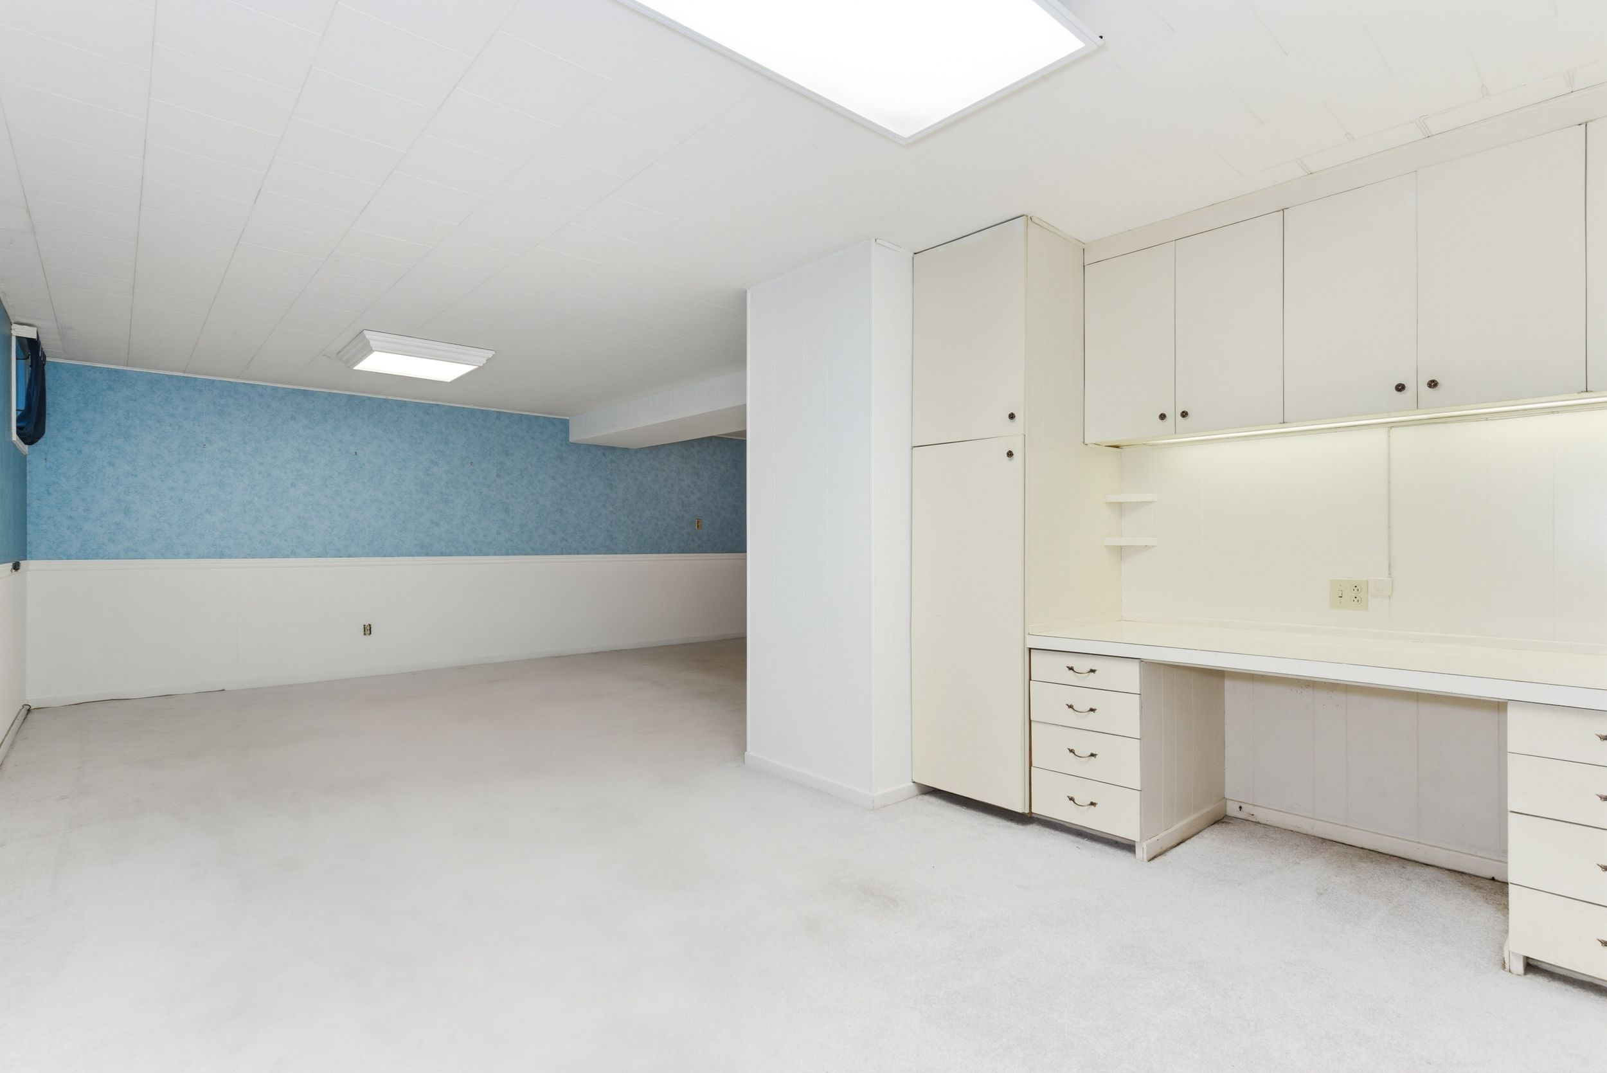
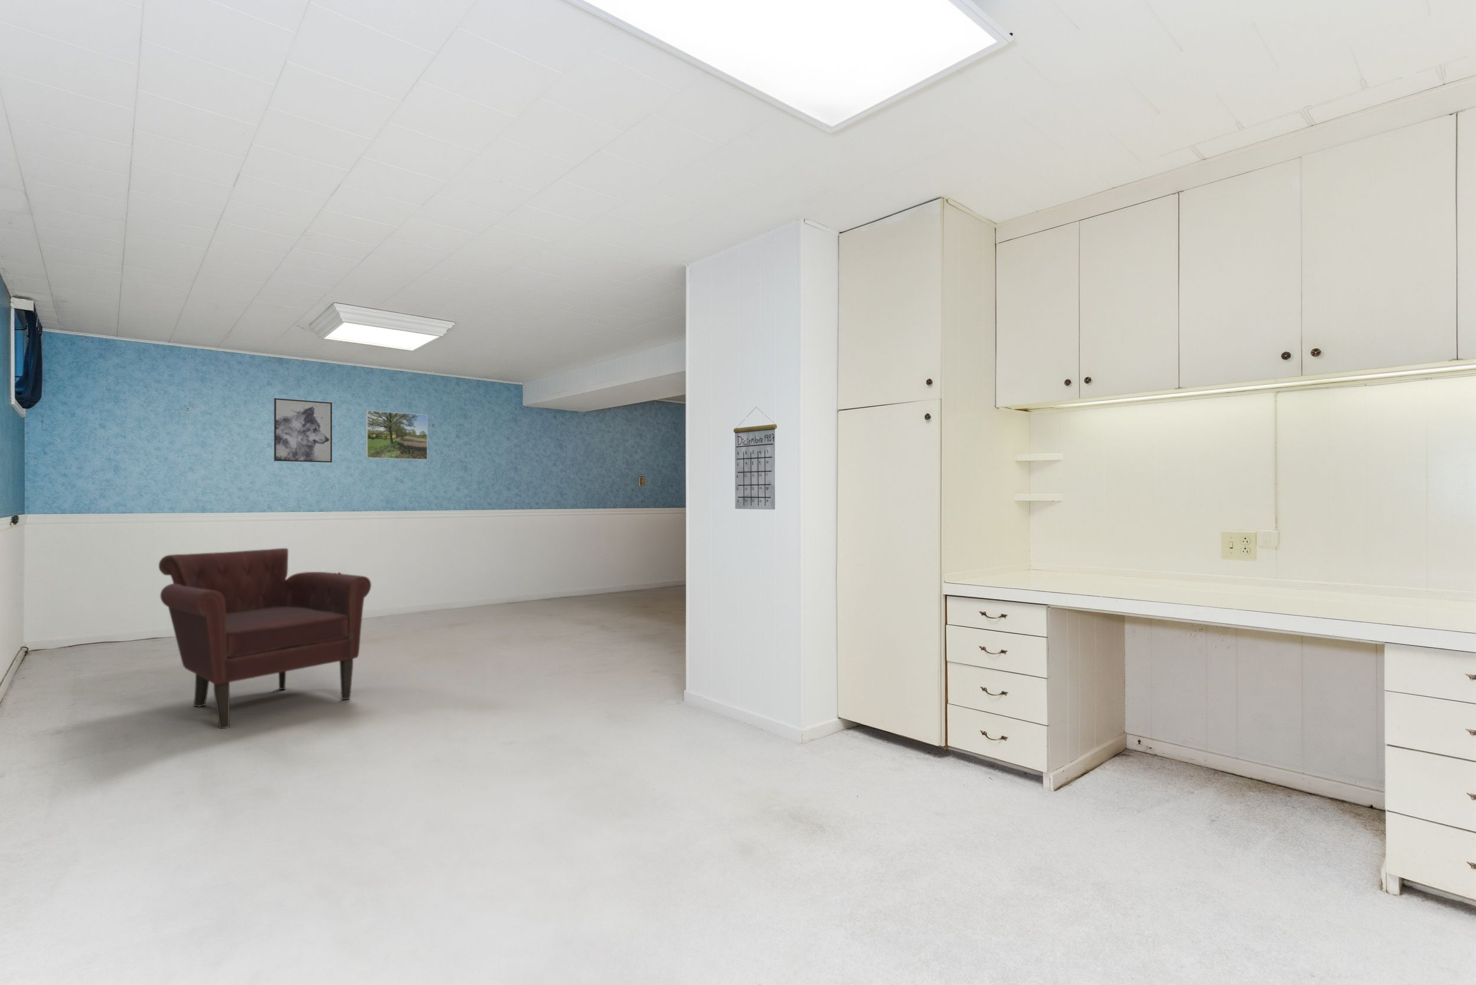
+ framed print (397, 435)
+ leather (256, 628)
+ calendar (754, 457)
+ wall art (304, 431)
